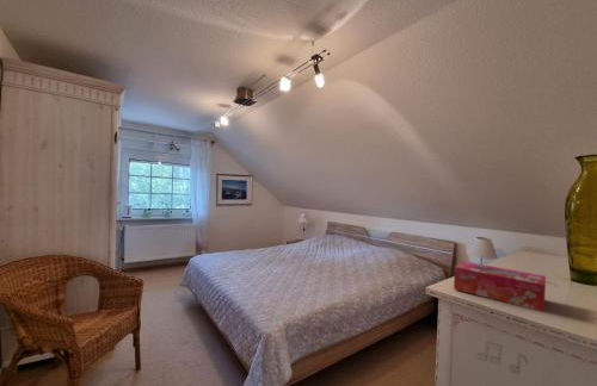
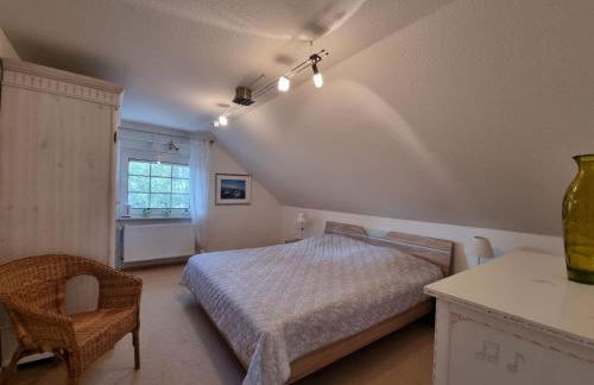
- tissue box (497, 282)
